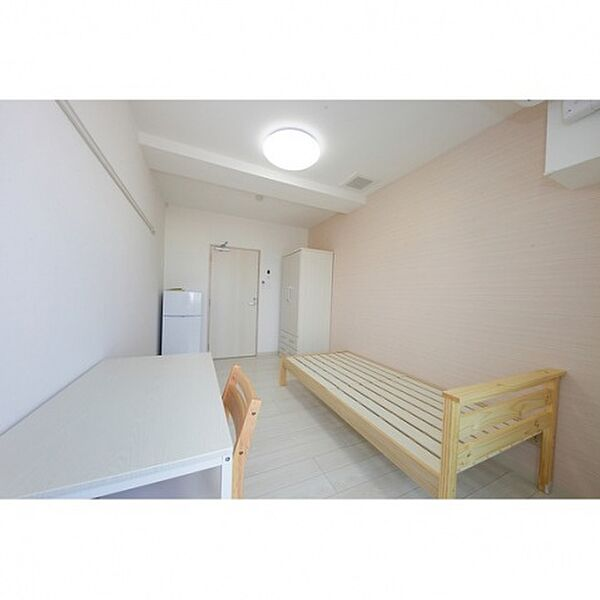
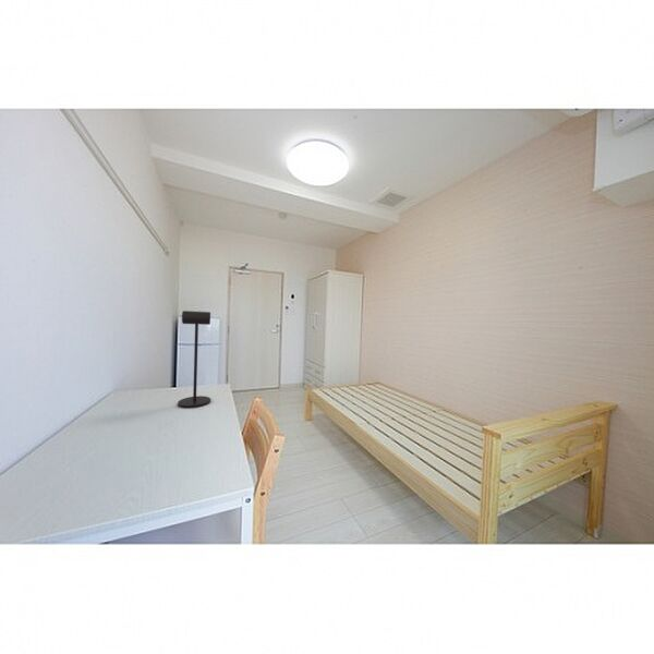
+ desk lamp (195, 356)
